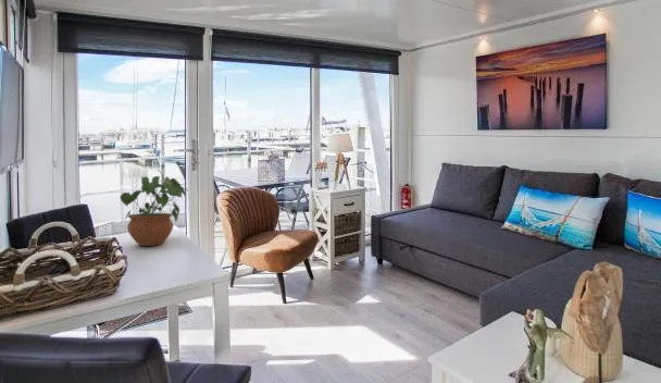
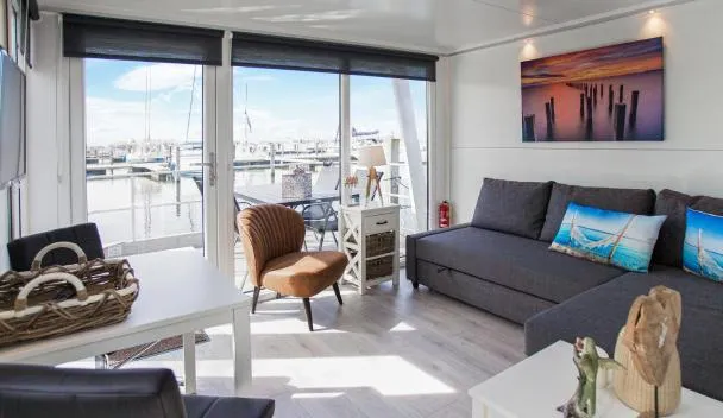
- potted plant (154, 207)
